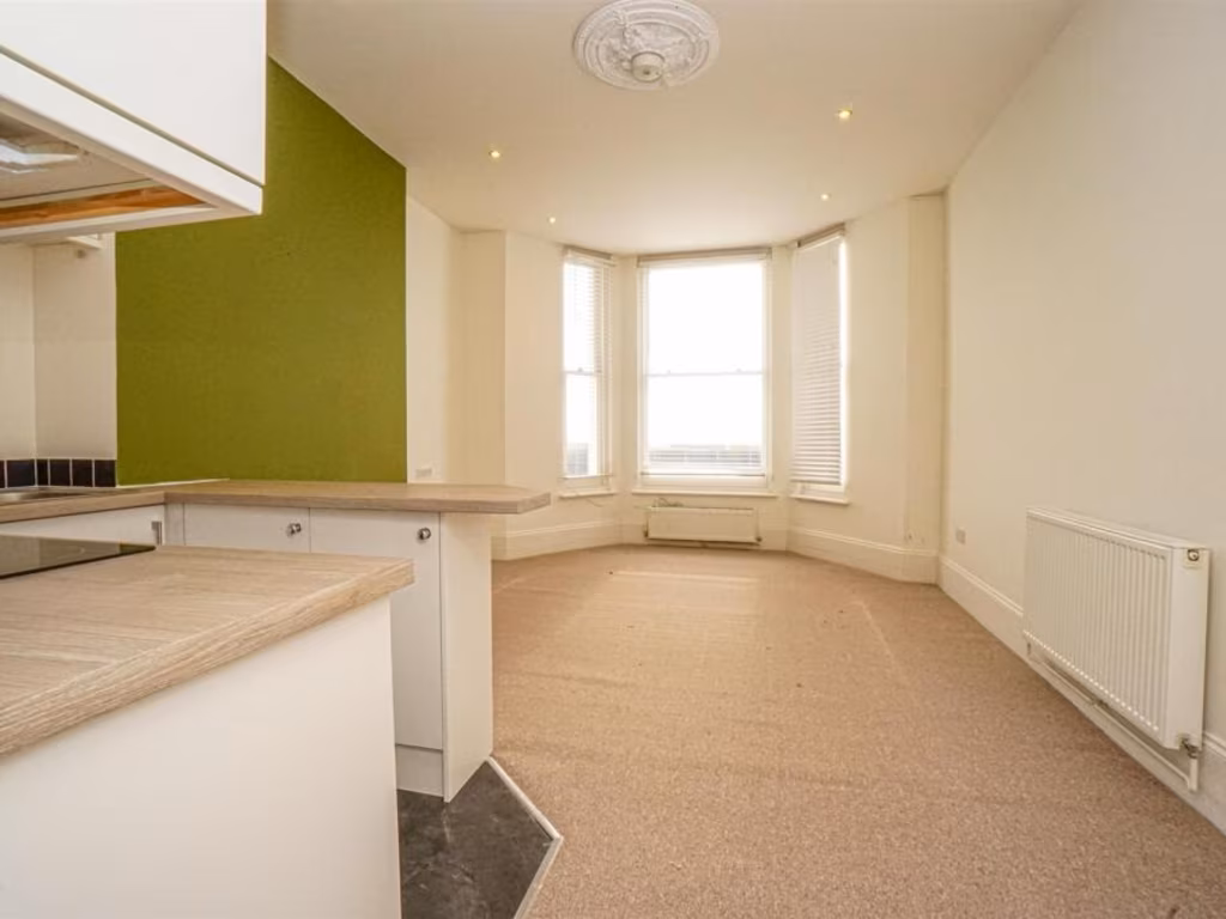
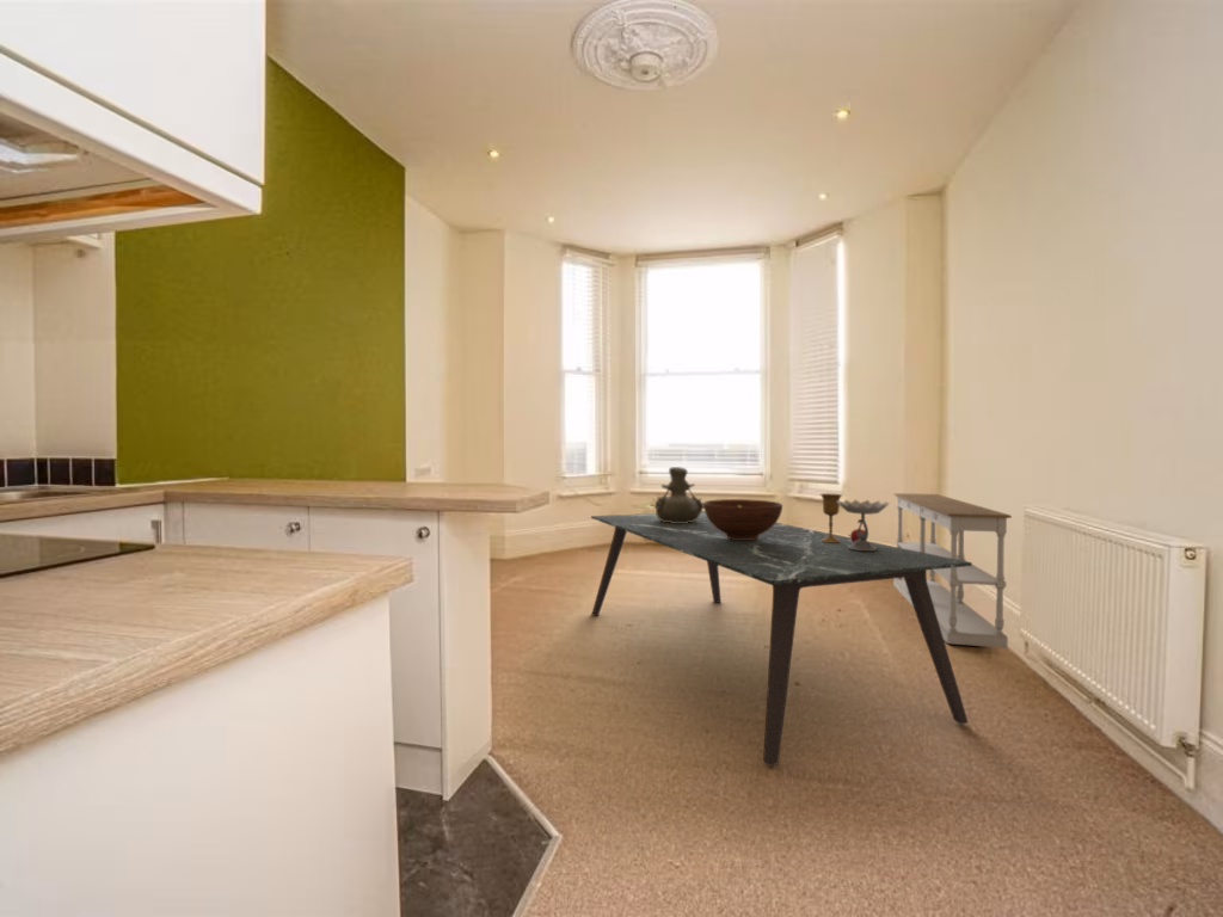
+ vase (677, 493)
+ dining table (719, 595)
+ console table (941, 555)
+ fruit bowl (742, 519)
+ goblet (858, 521)
